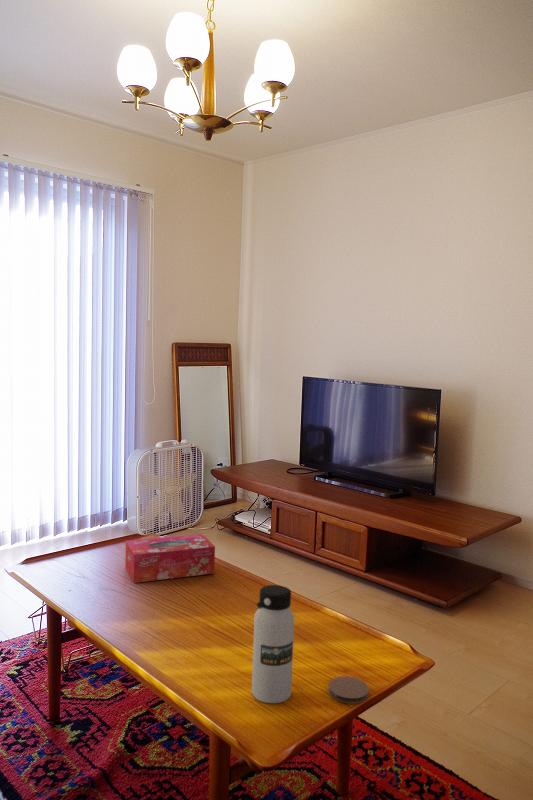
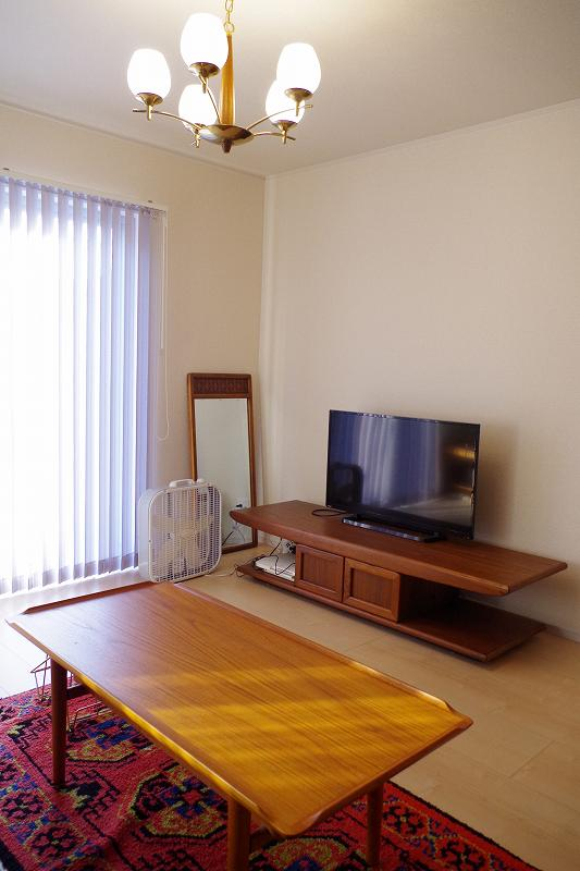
- water bottle (273, 641)
- tissue box (169, 557)
- coaster (348, 689)
